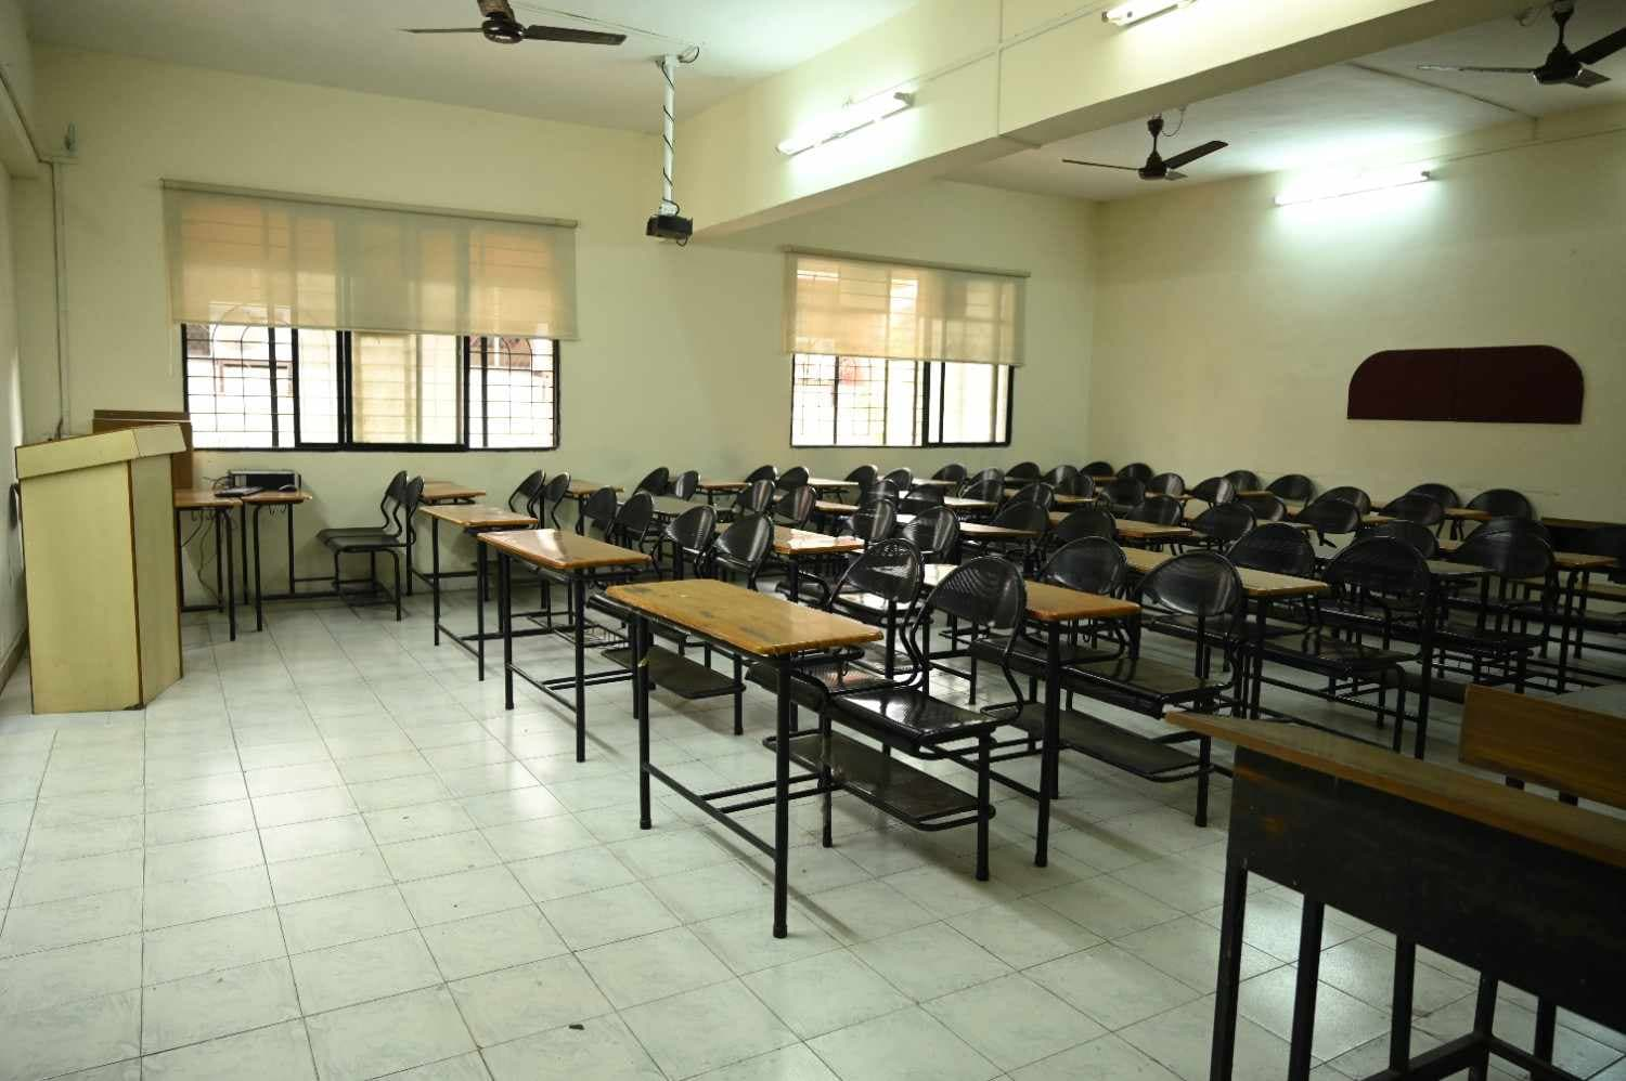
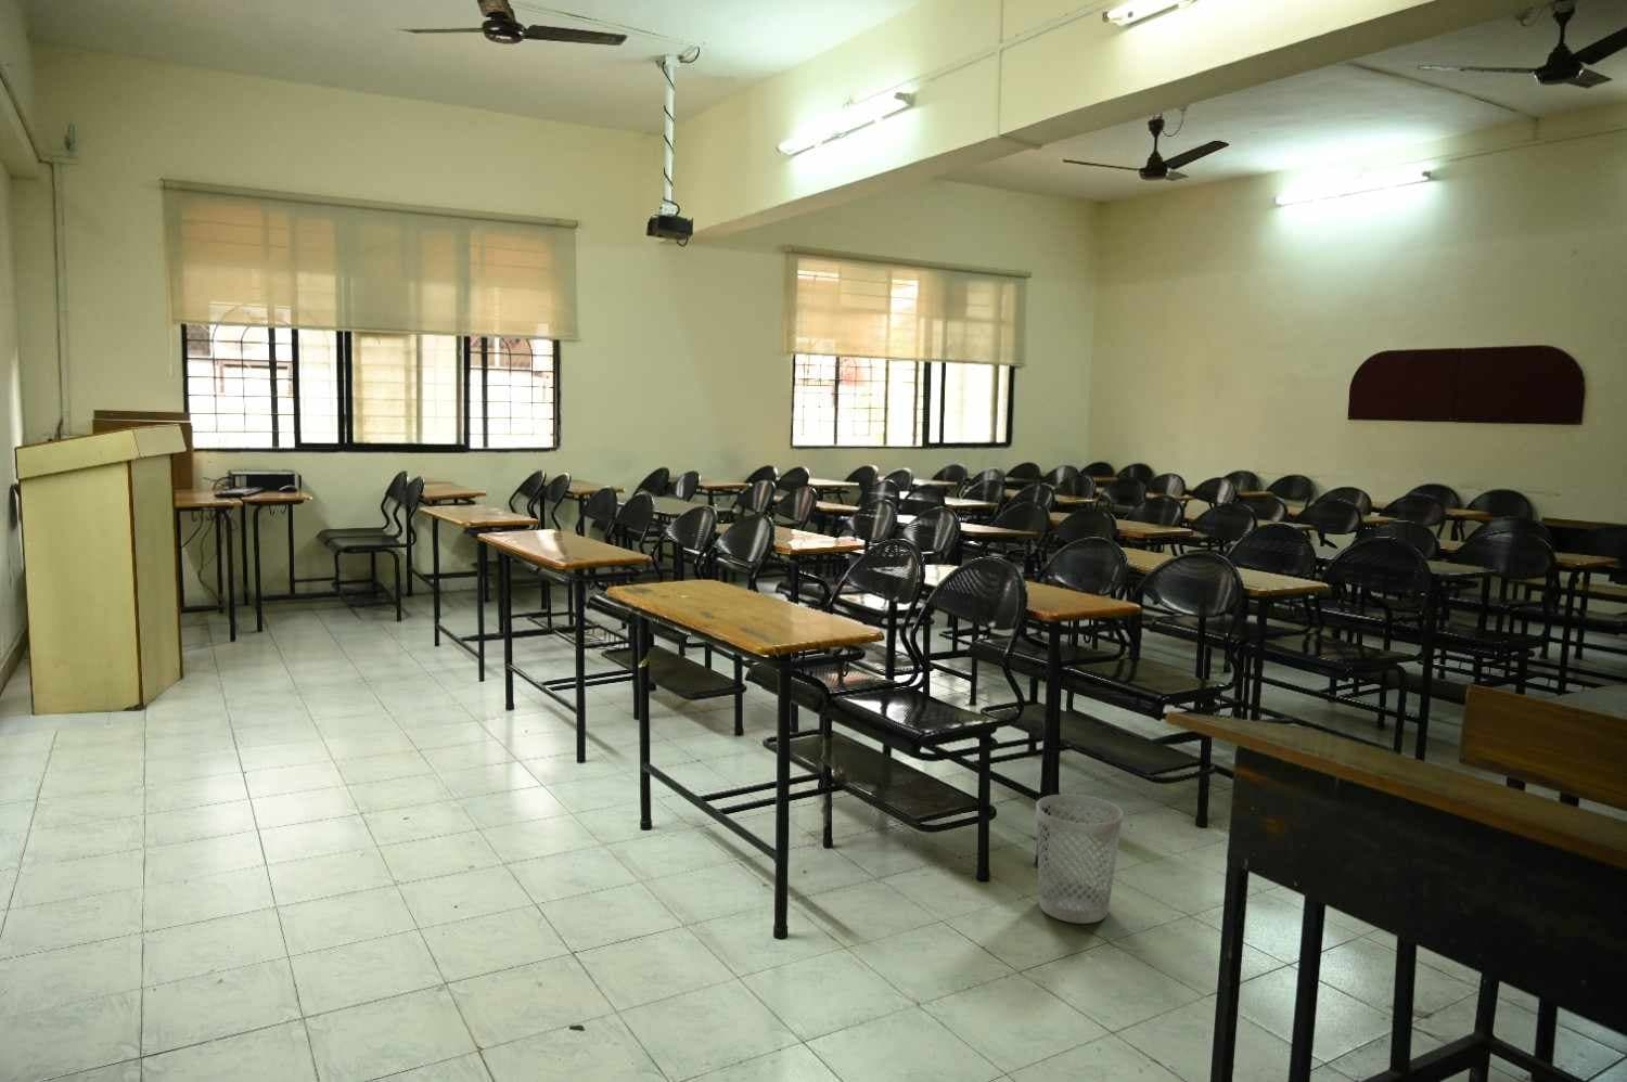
+ wastebasket (1076, 859)
